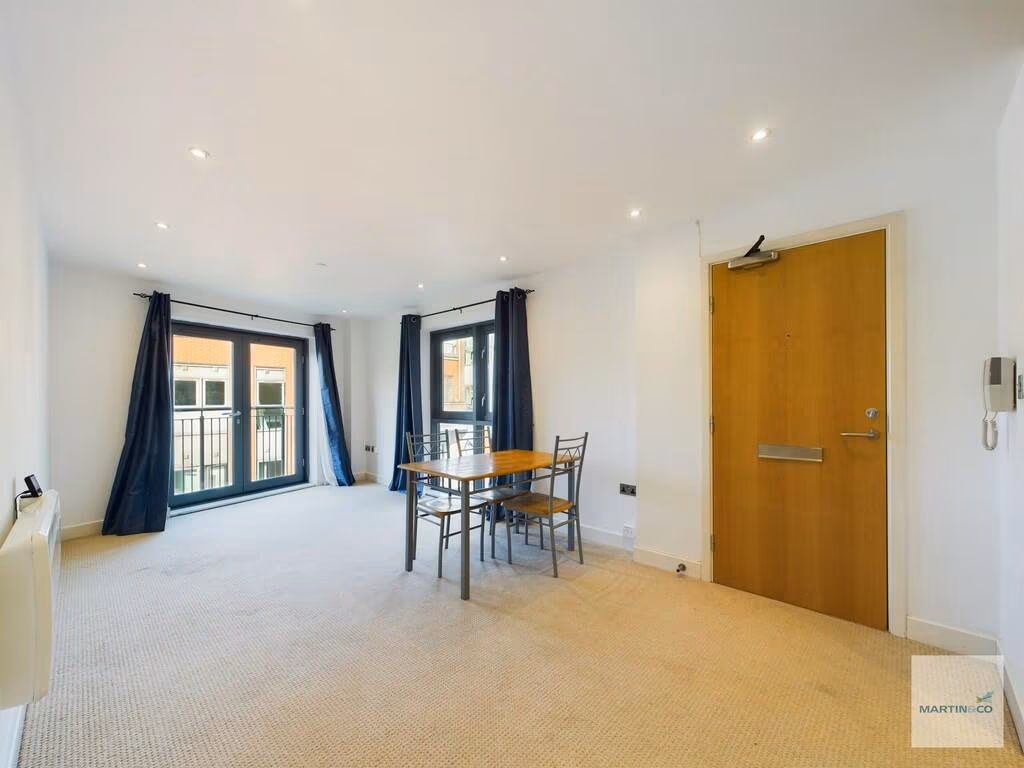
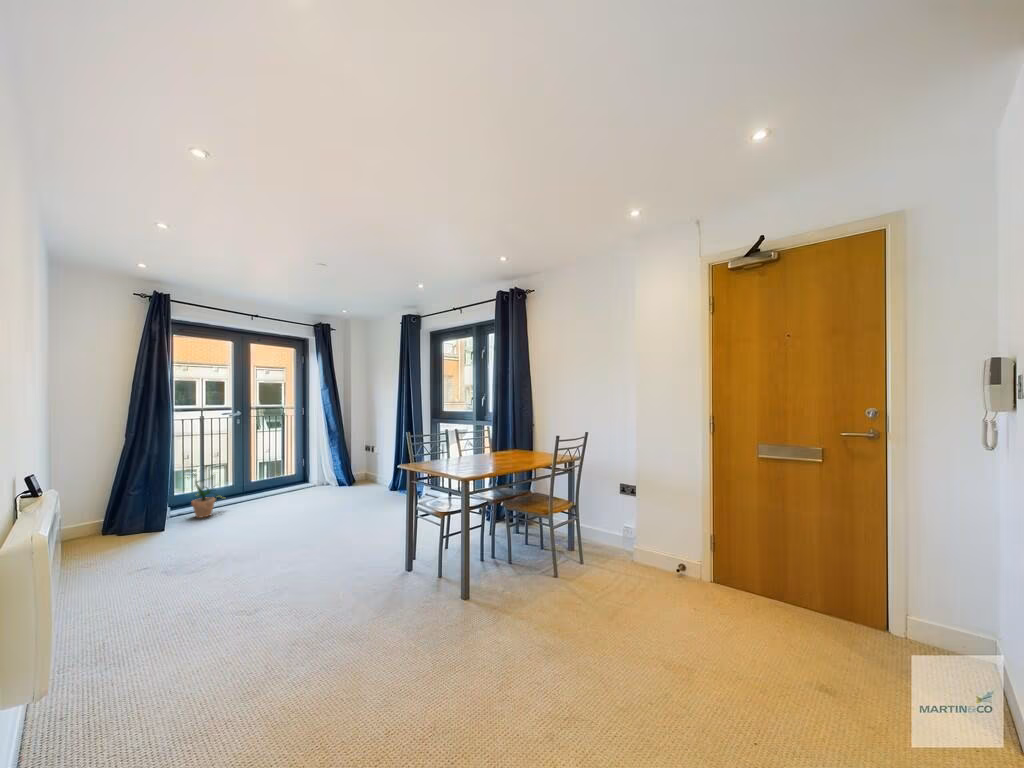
+ potted plant (206, 491)
